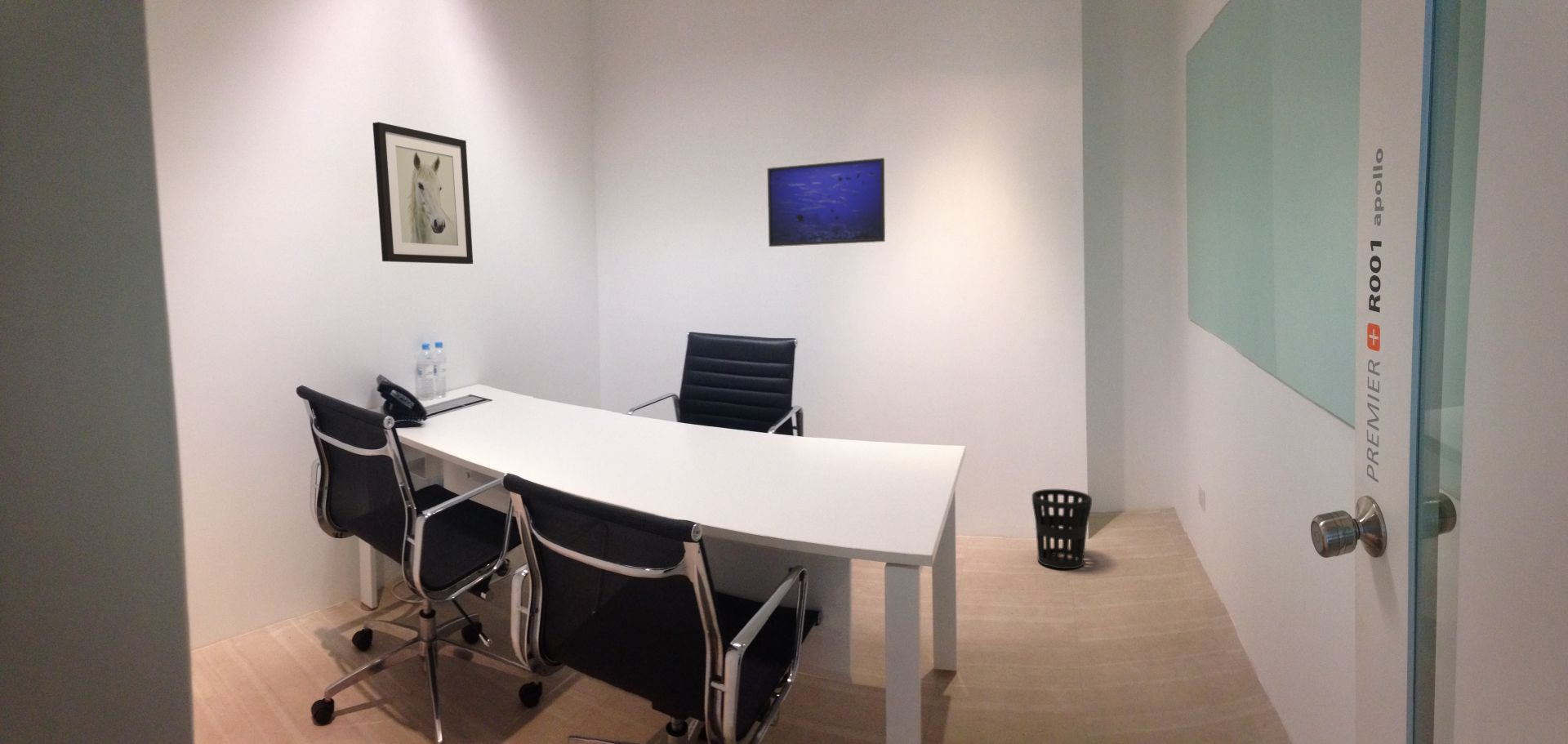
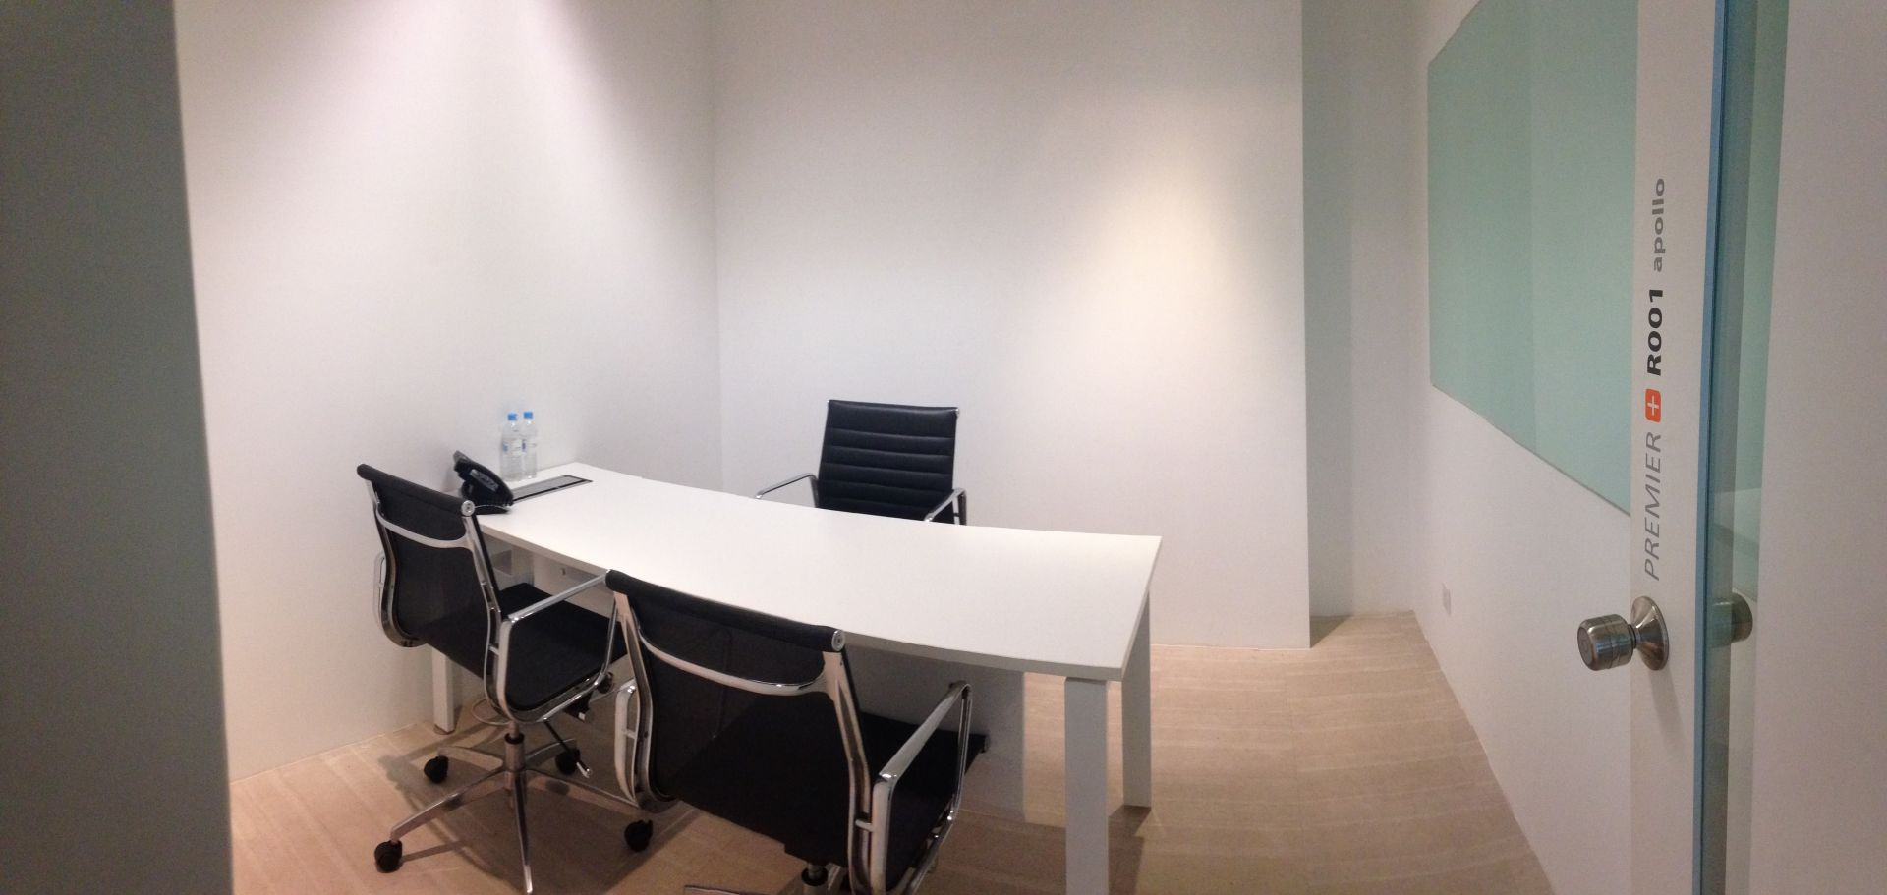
- wall art (425, 198)
- wastebasket (1061, 528)
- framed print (824, 203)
